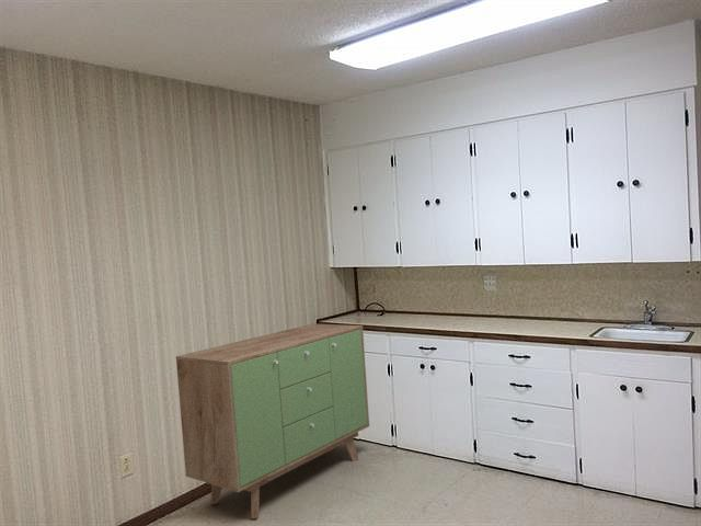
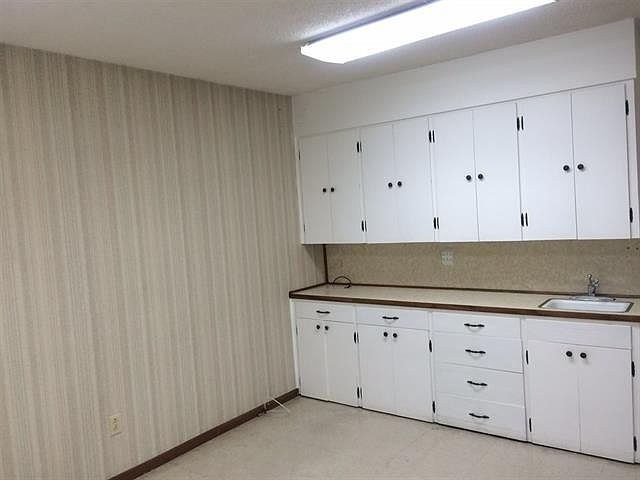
- sideboard (284, 410)
